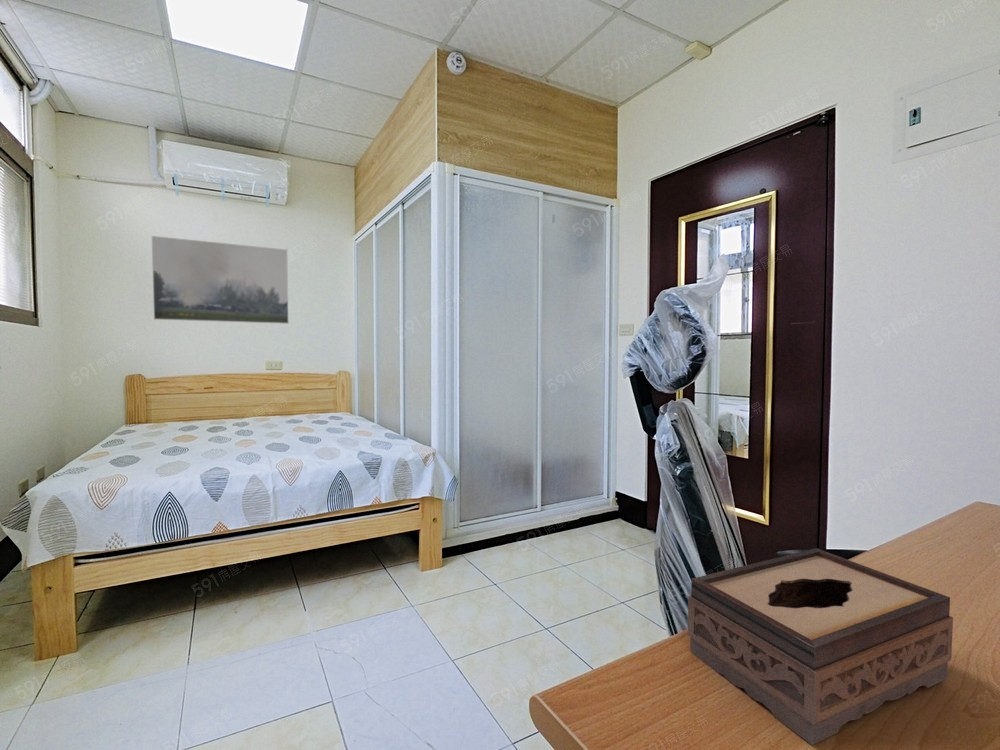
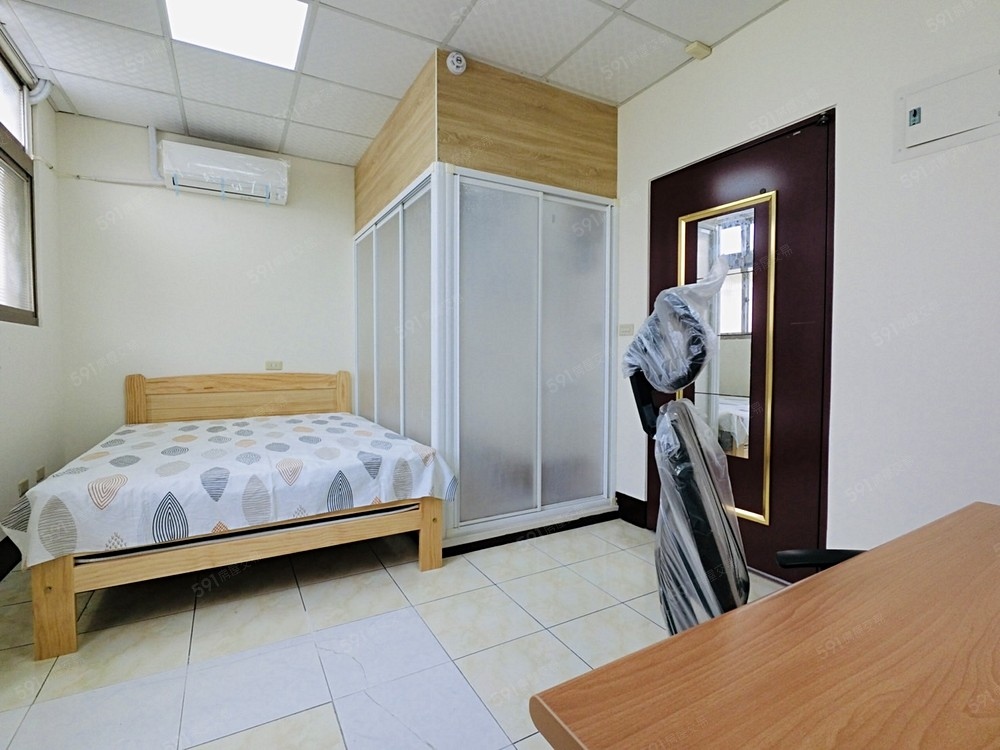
- tissue box (814, 626)
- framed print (224, 282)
